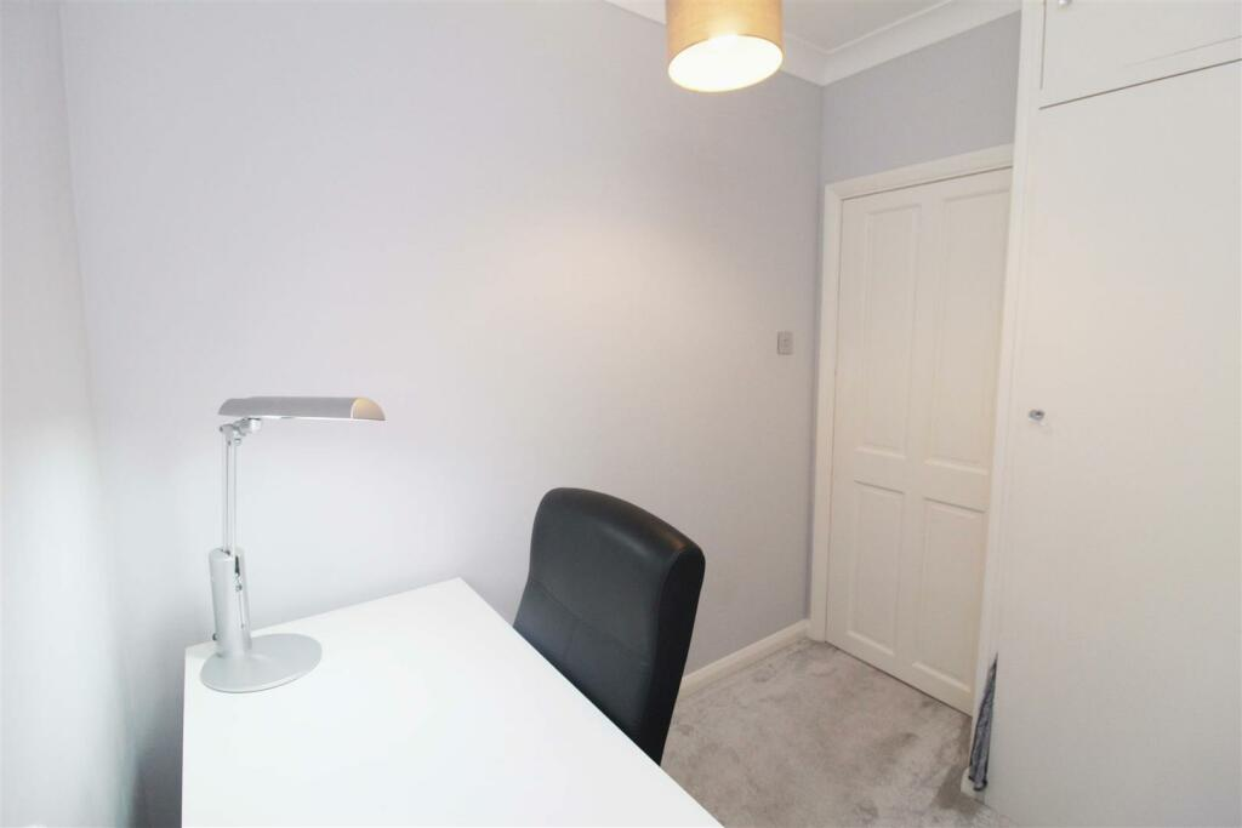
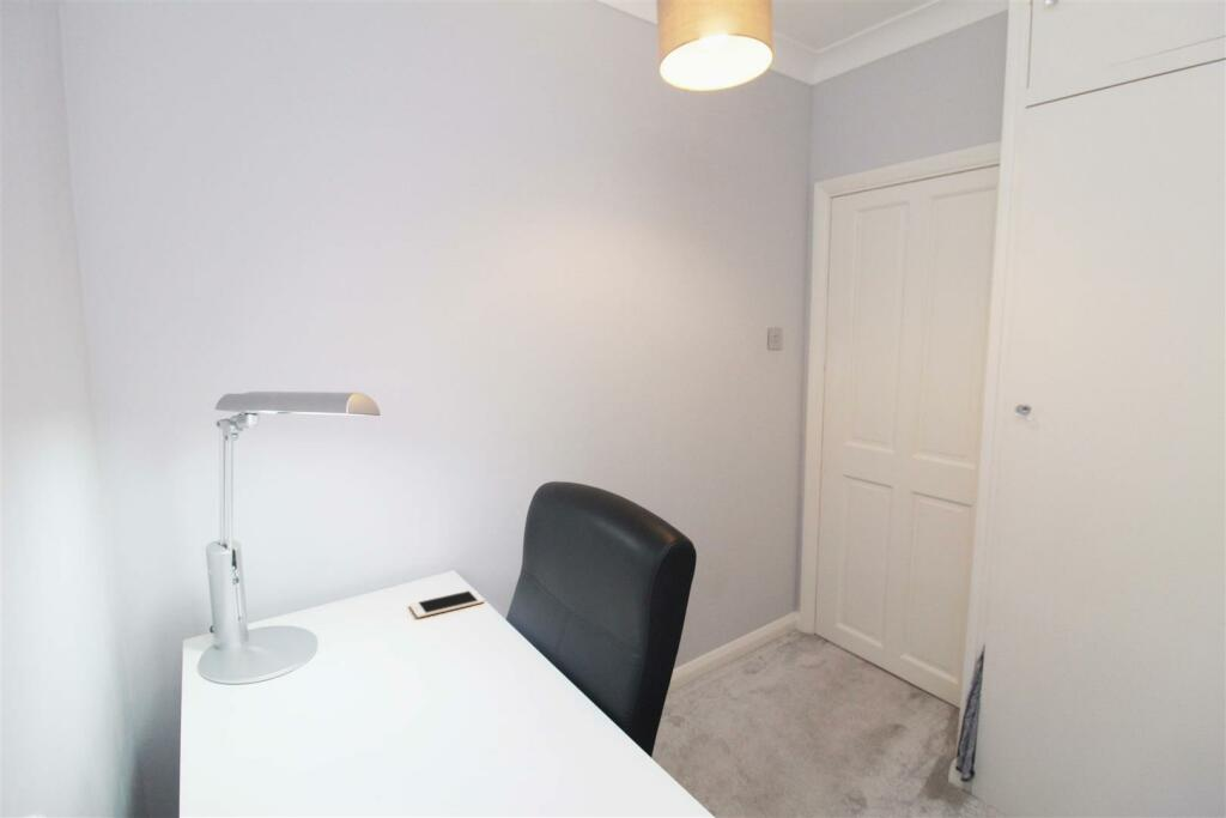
+ cell phone (447, 602)
